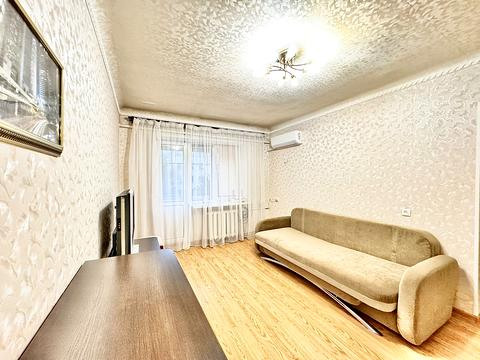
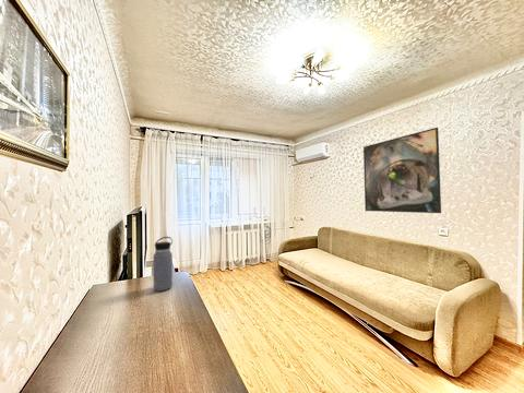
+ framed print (396, 175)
+ water bottle (163, 262)
